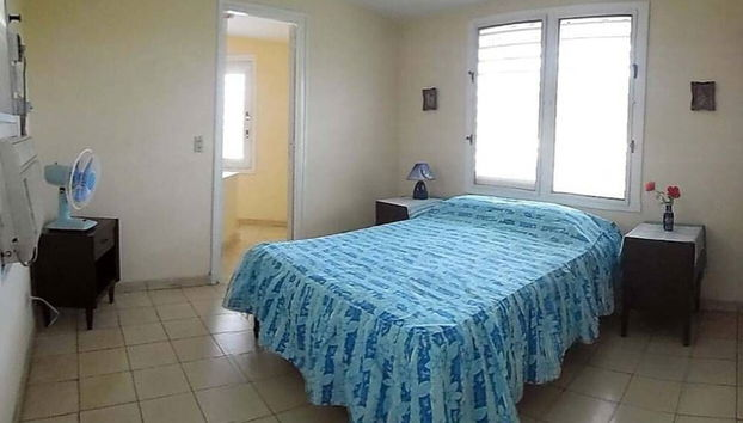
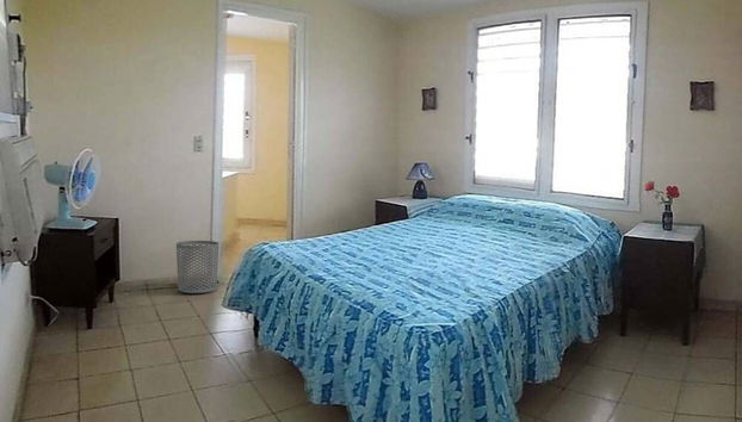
+ waste bin (197, 267)
